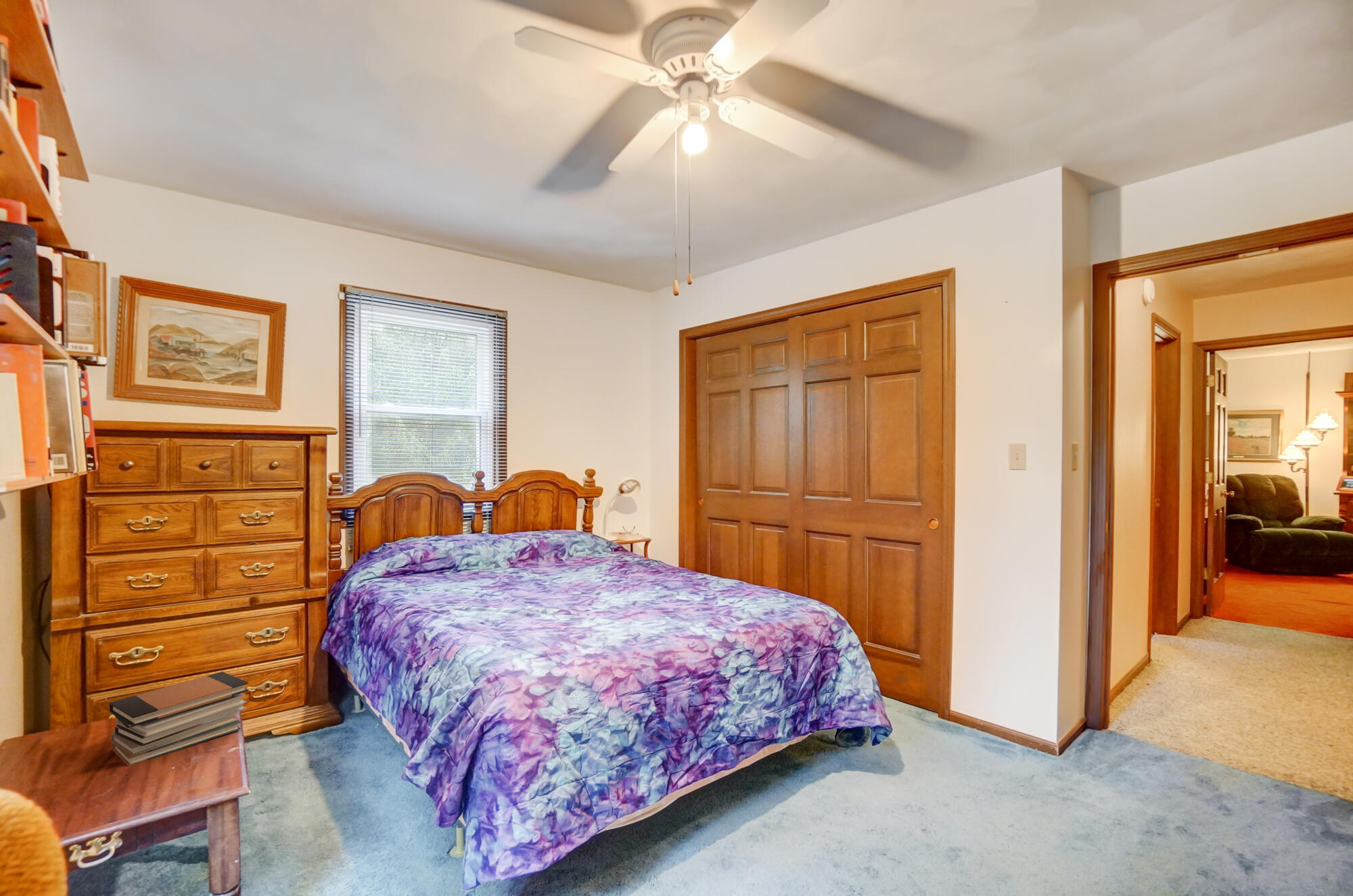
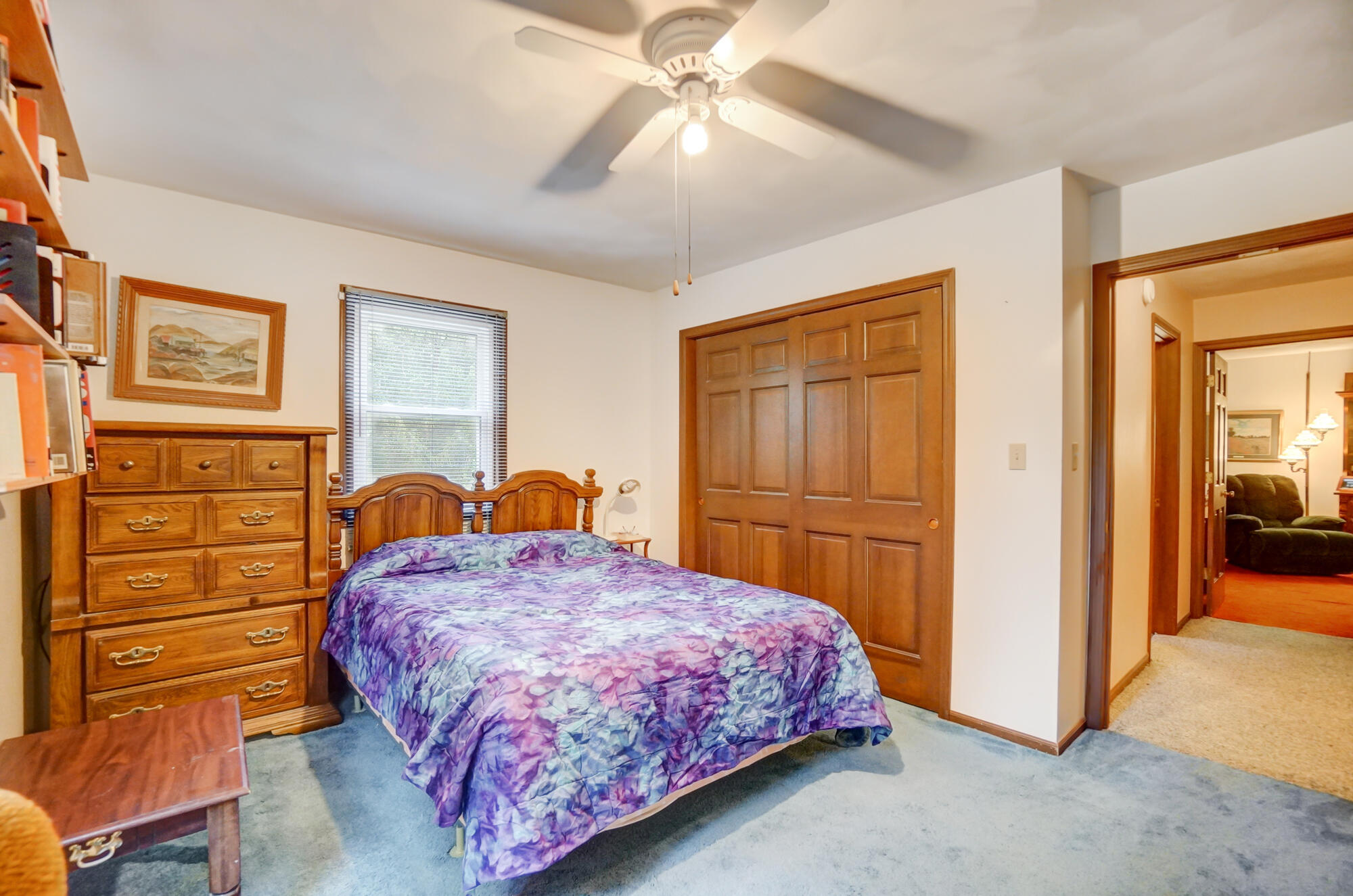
- book stack (181, 715)
